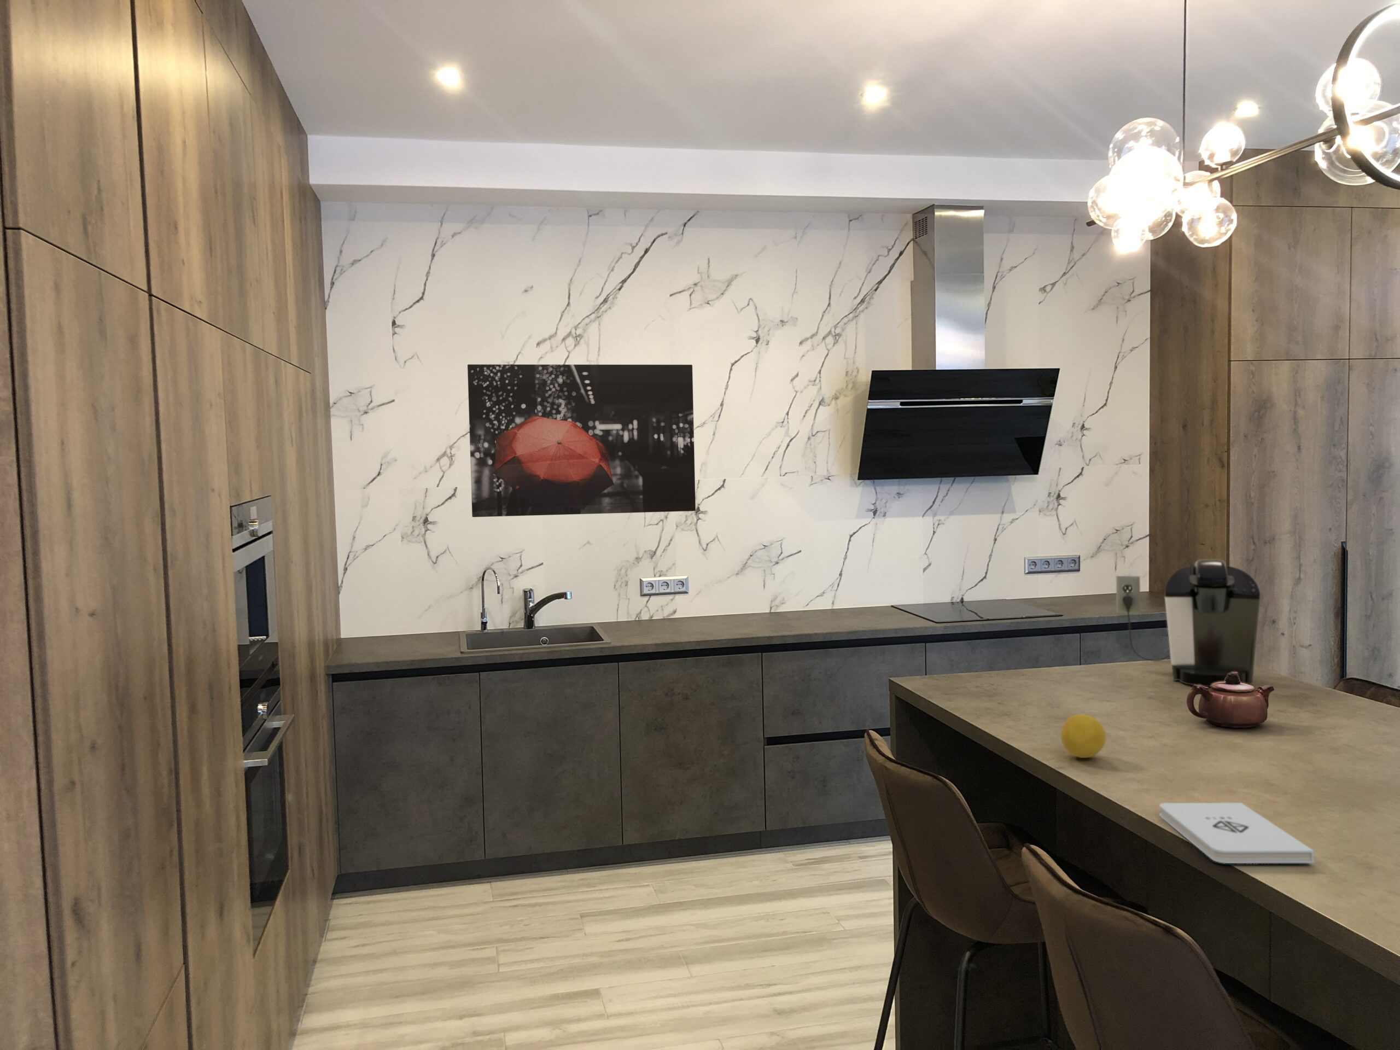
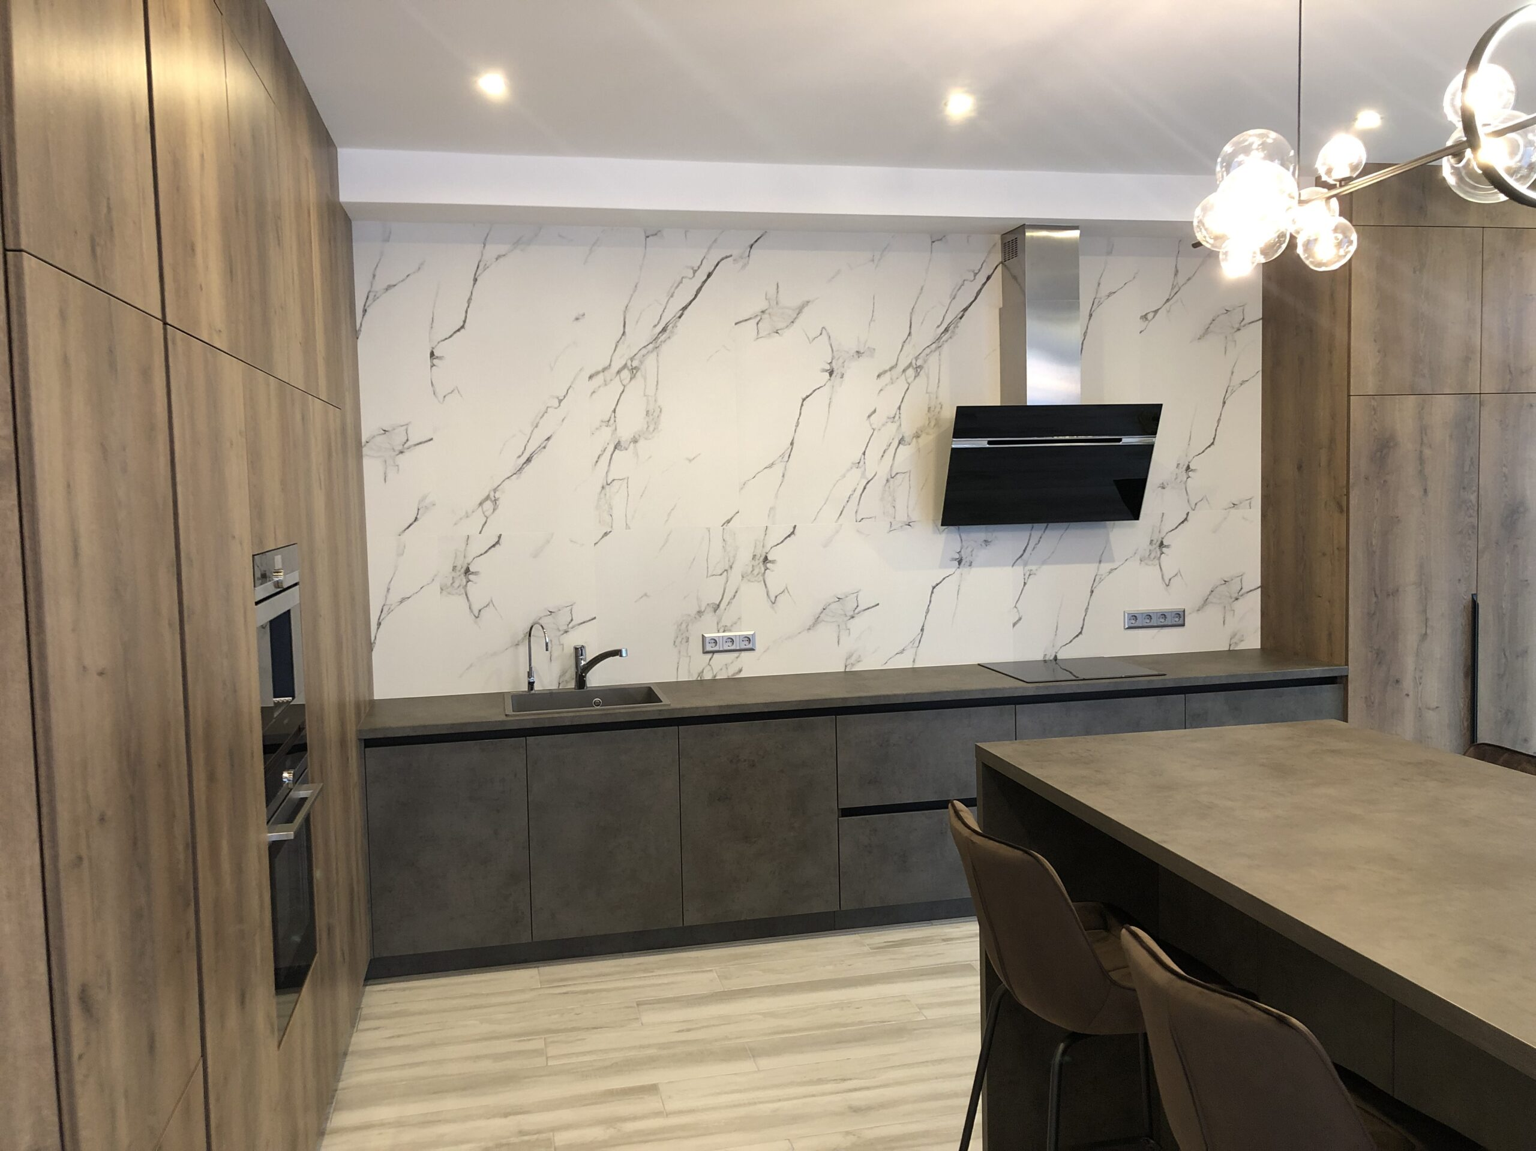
- notepad (1229, 831)
- lemon (1084, 736)
- coffee maker (1185, 619)
- wall art (583, 439)
- teapot (1230, 697)
